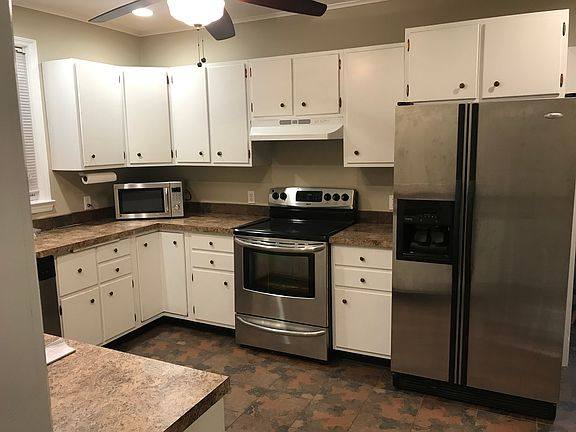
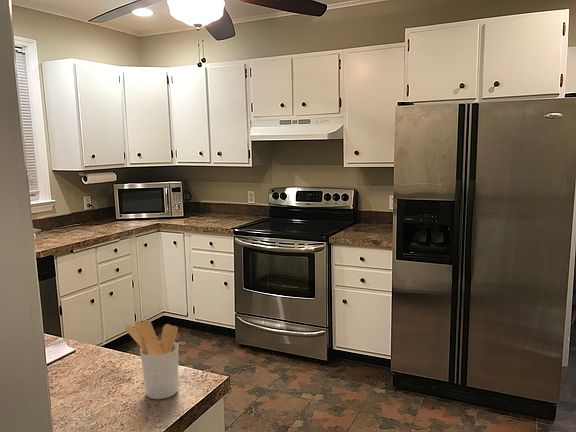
+ utensil holder (153, 356)
